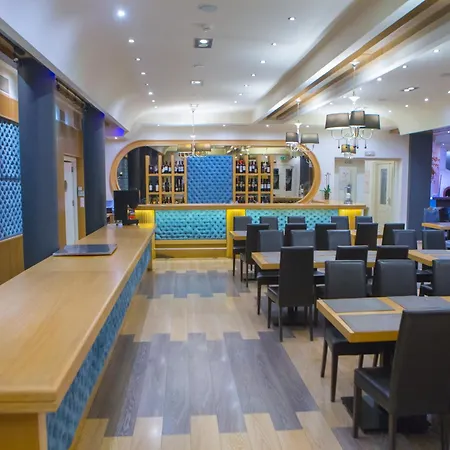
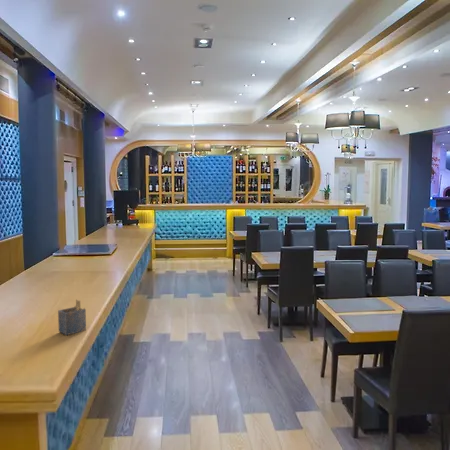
+ napkin holder (72, 316)
